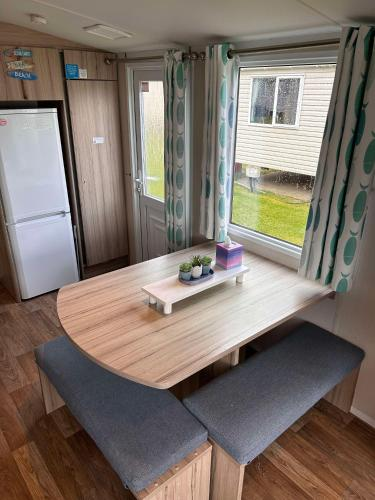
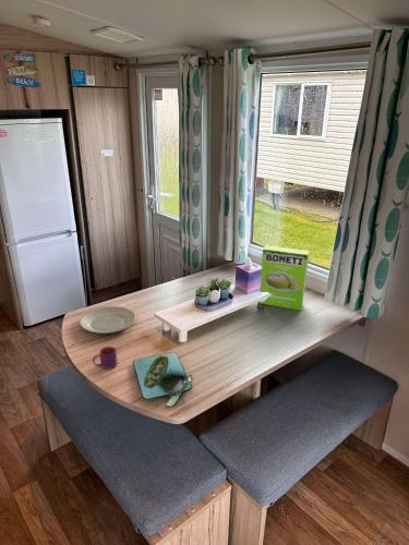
+ mug (104, 359)
+ plate (108, 322)
+ platter (164, 376)
+ cake mix box (282, 277)
